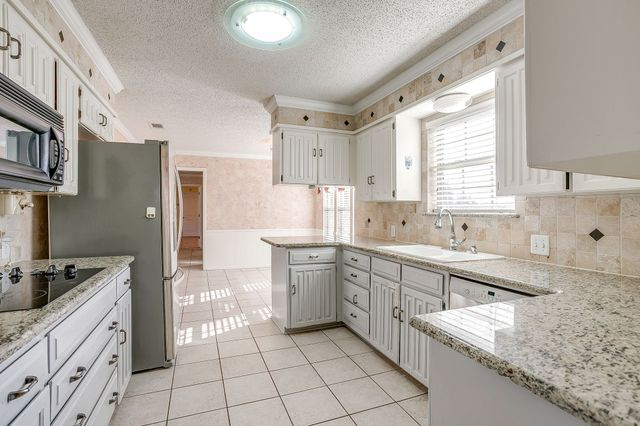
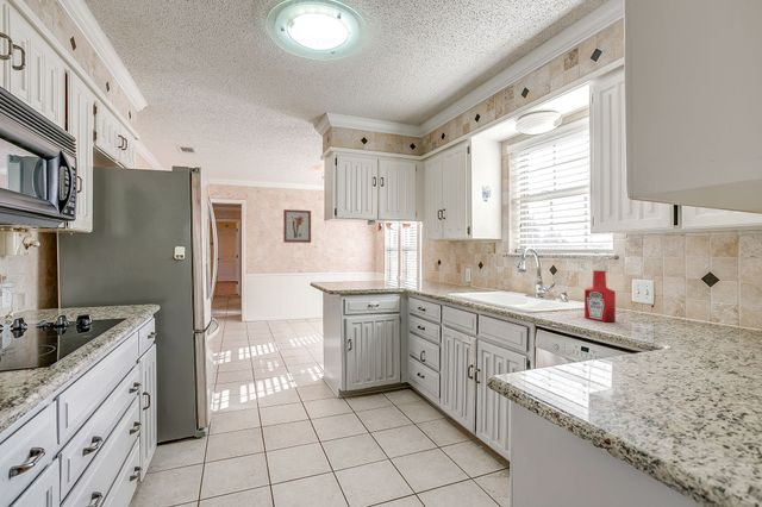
+ soap bottle (599, 293)
+ wall art (296, 226)
